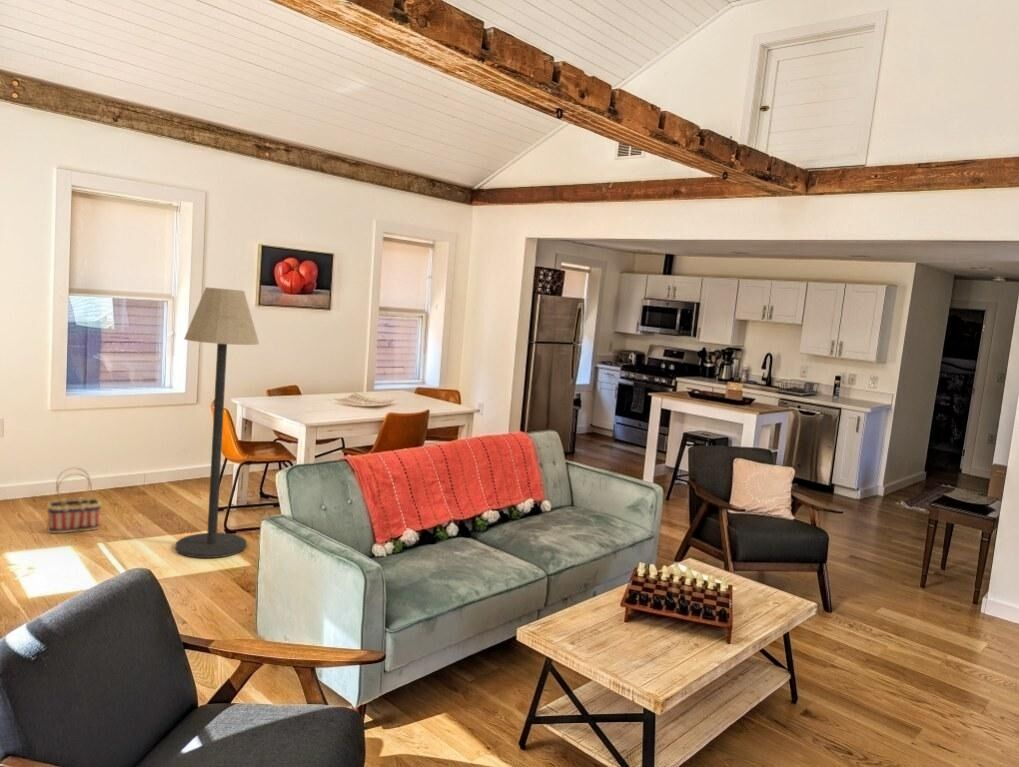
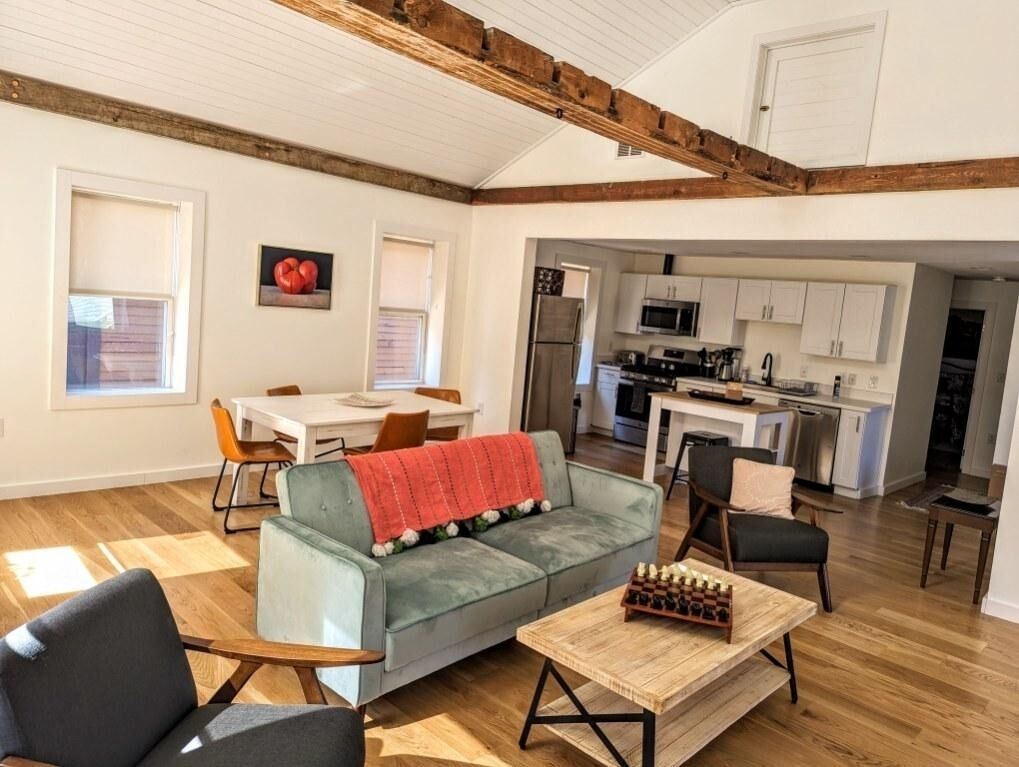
- basket (74, 499)
- floor lamp (218, 420)
